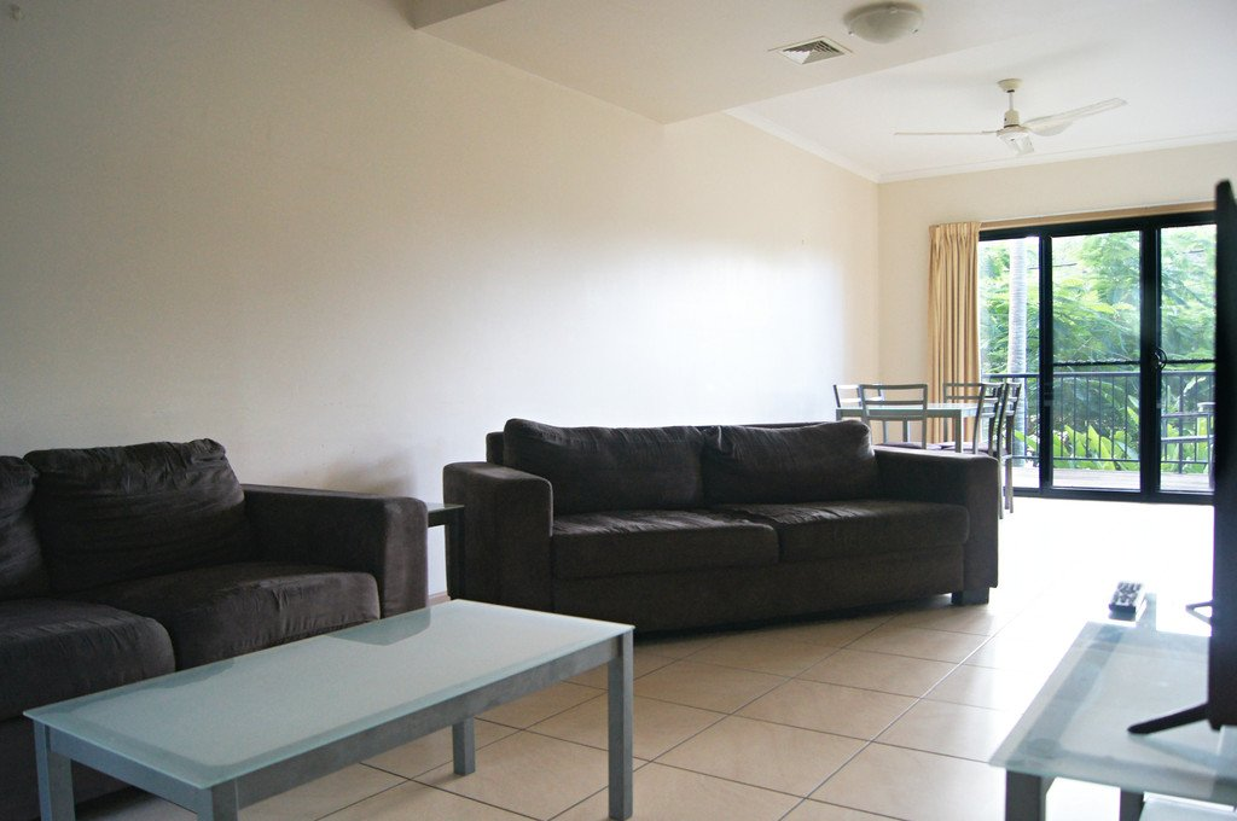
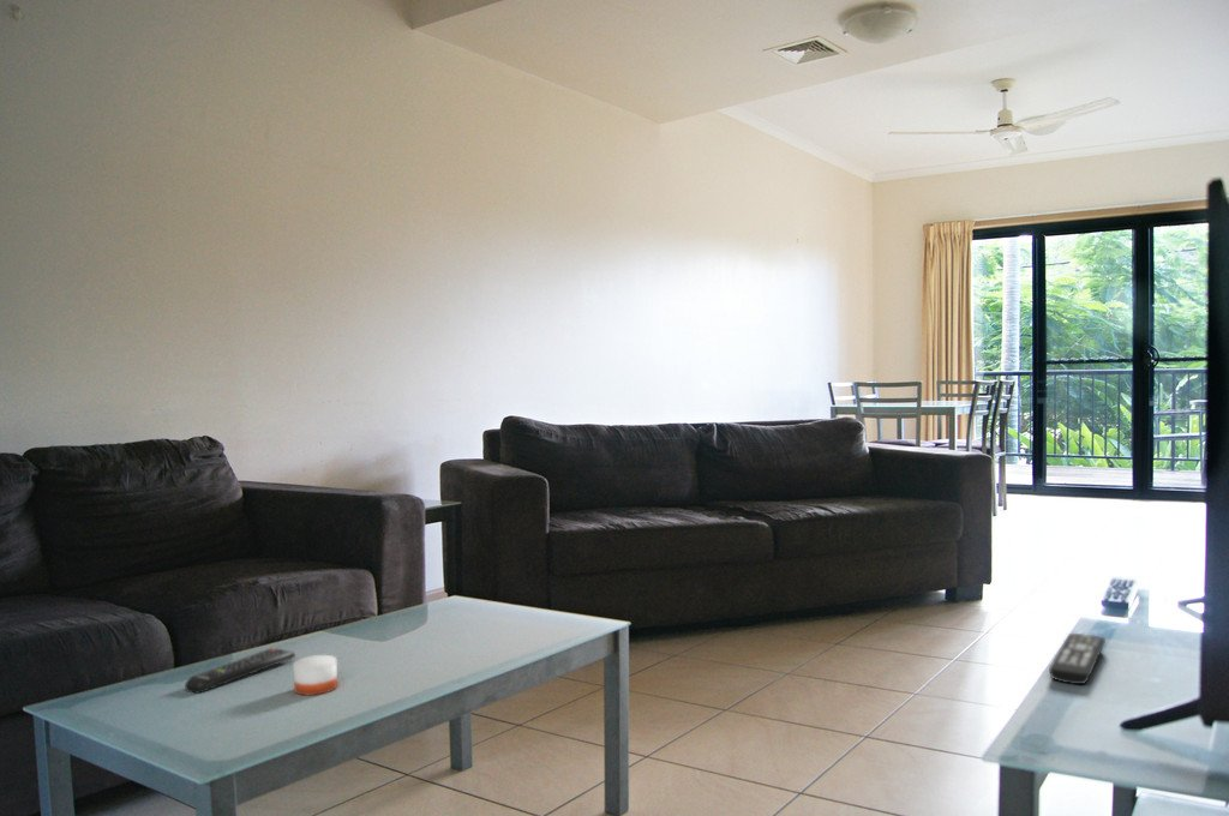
+ remote control (1078, 656)
+ candle (314, 660)
+ remote control (242, 668)
